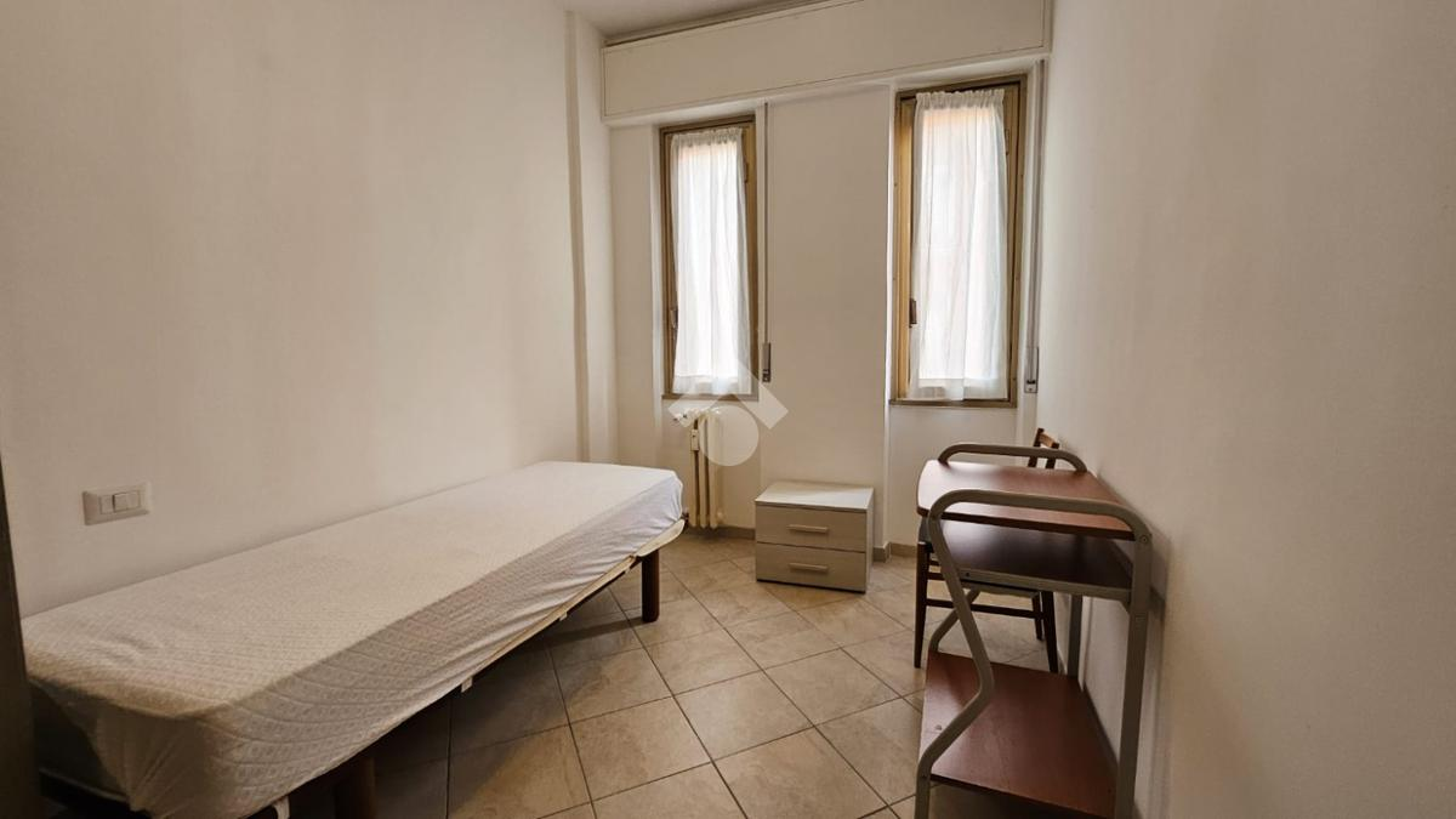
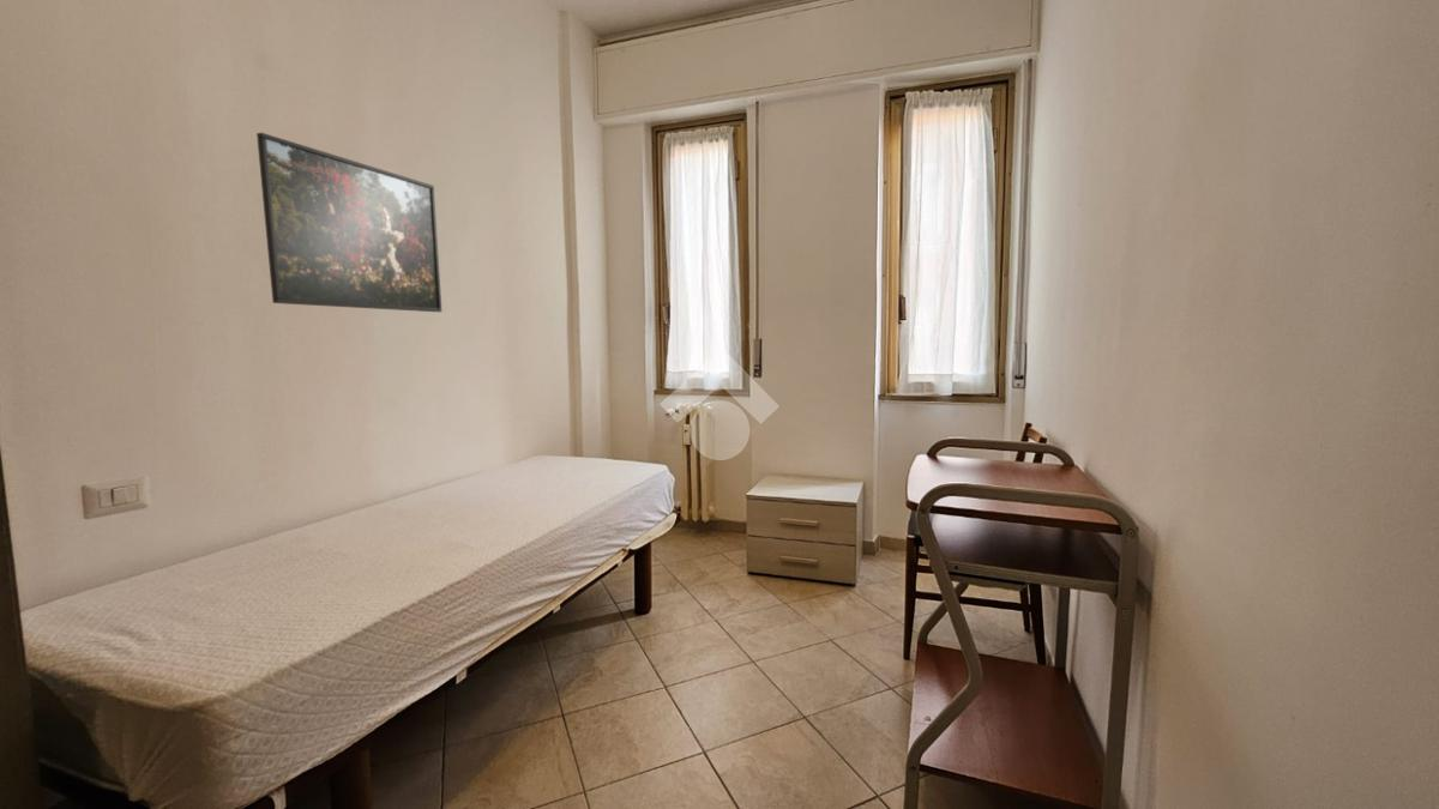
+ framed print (363, 236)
